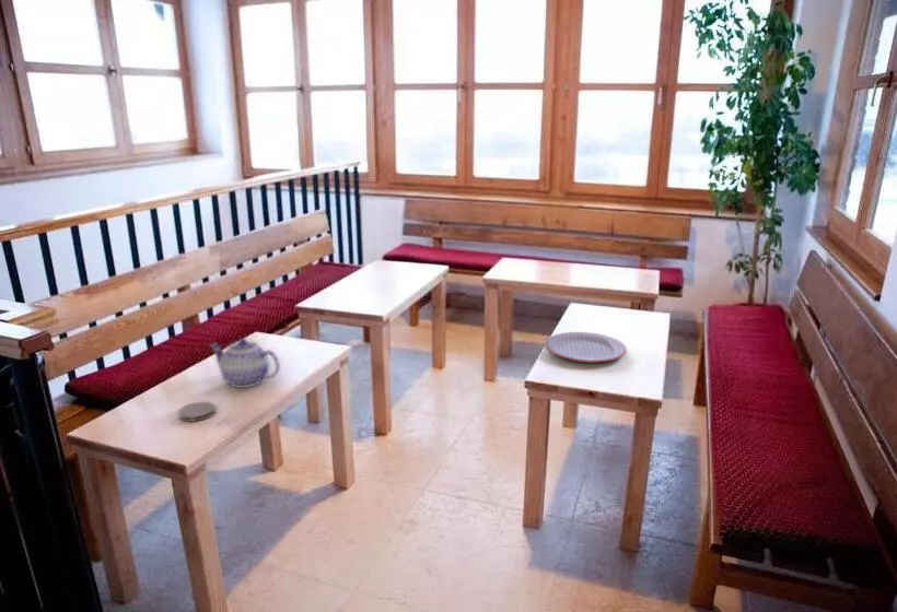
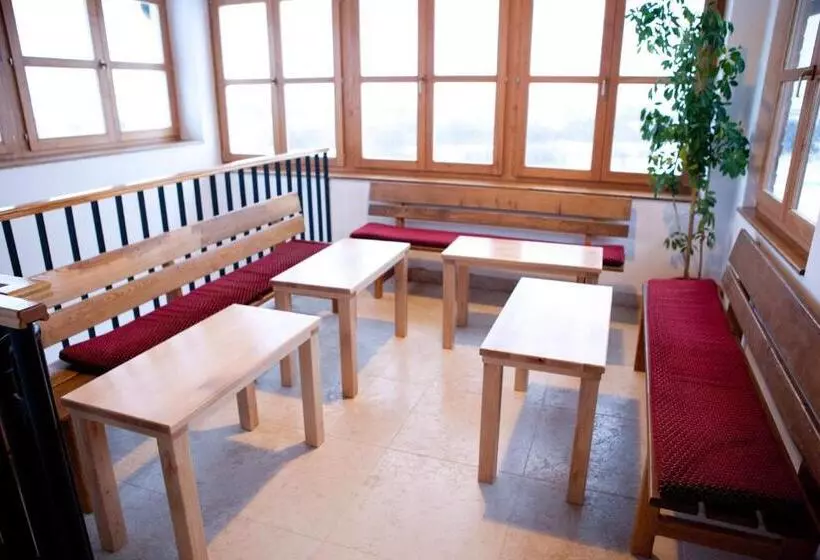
- teapot (244, 360)
- plate (584, 348)
- coaster (197, 411)
